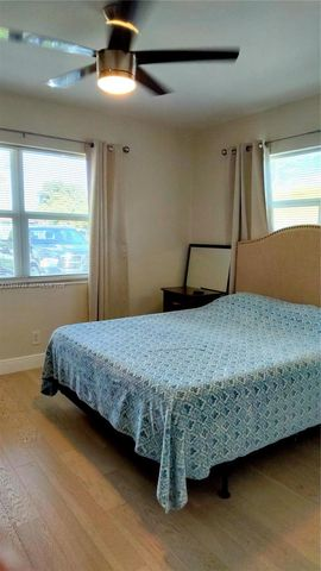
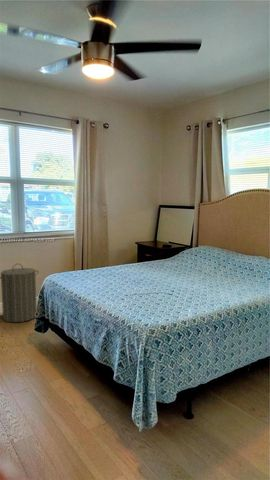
+ laundry hamper (19, 290)
